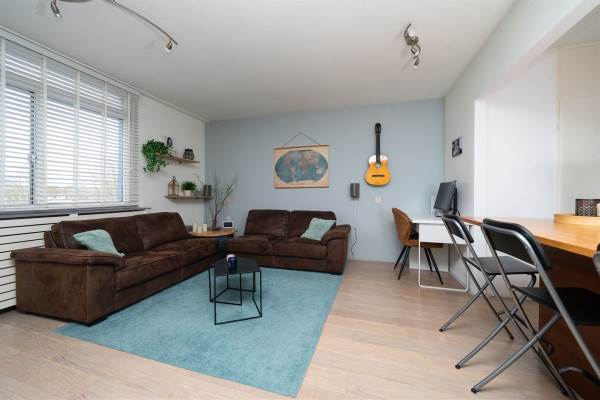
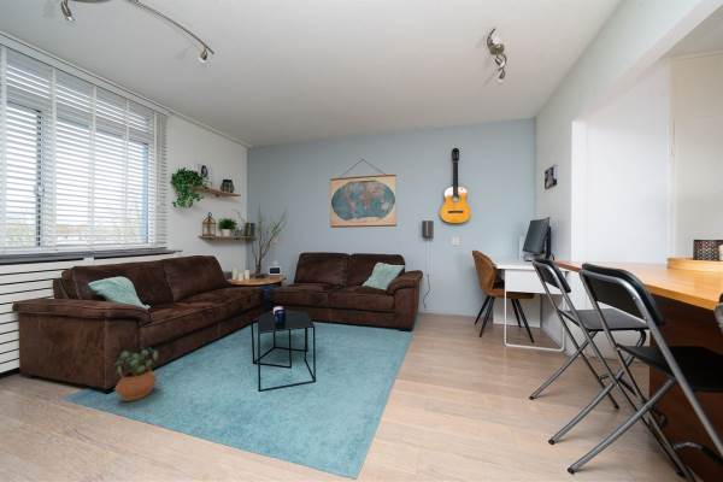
+ potted plant (133, 371)
